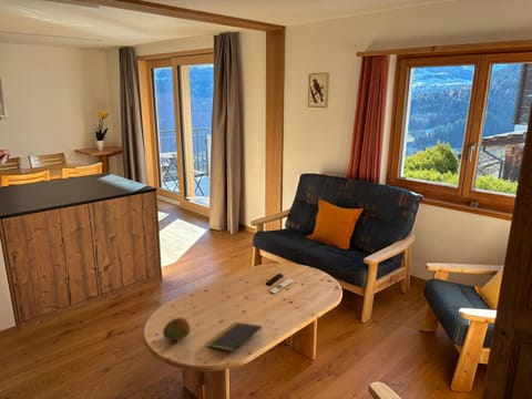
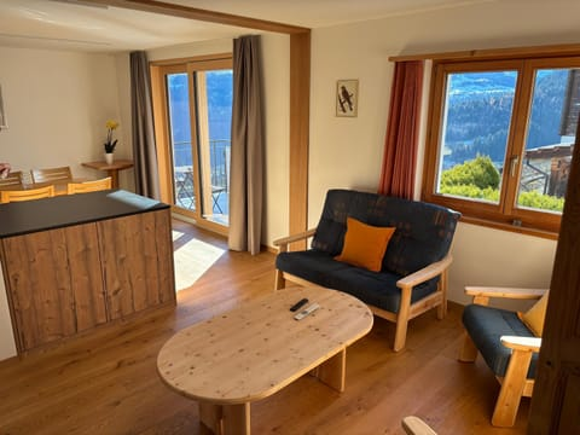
- fruit (176, 329)
- notepad (234, 335)
